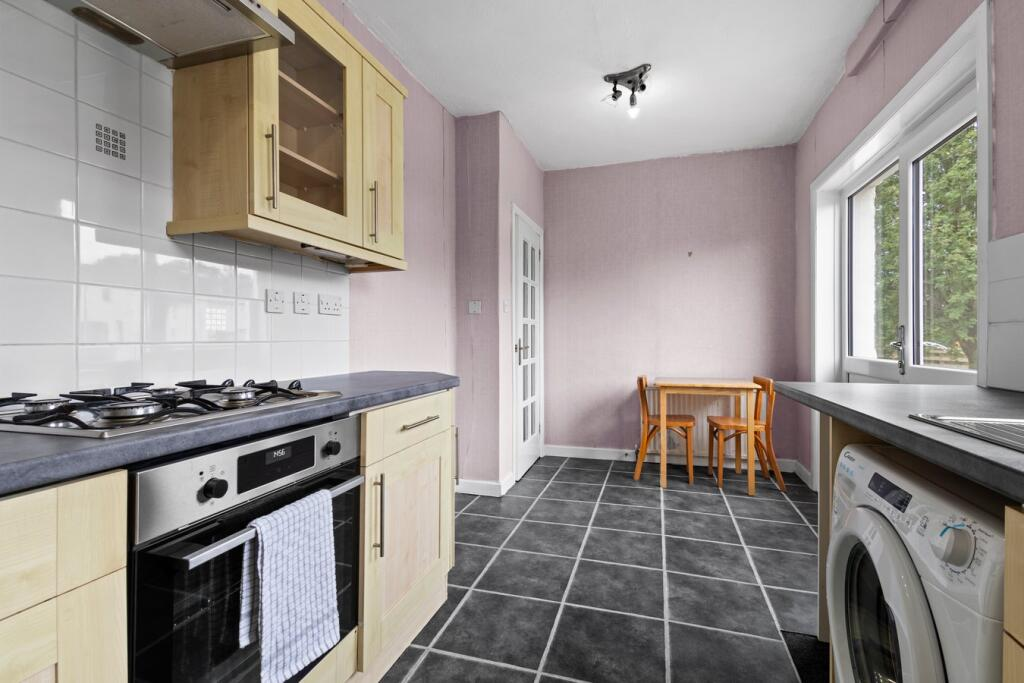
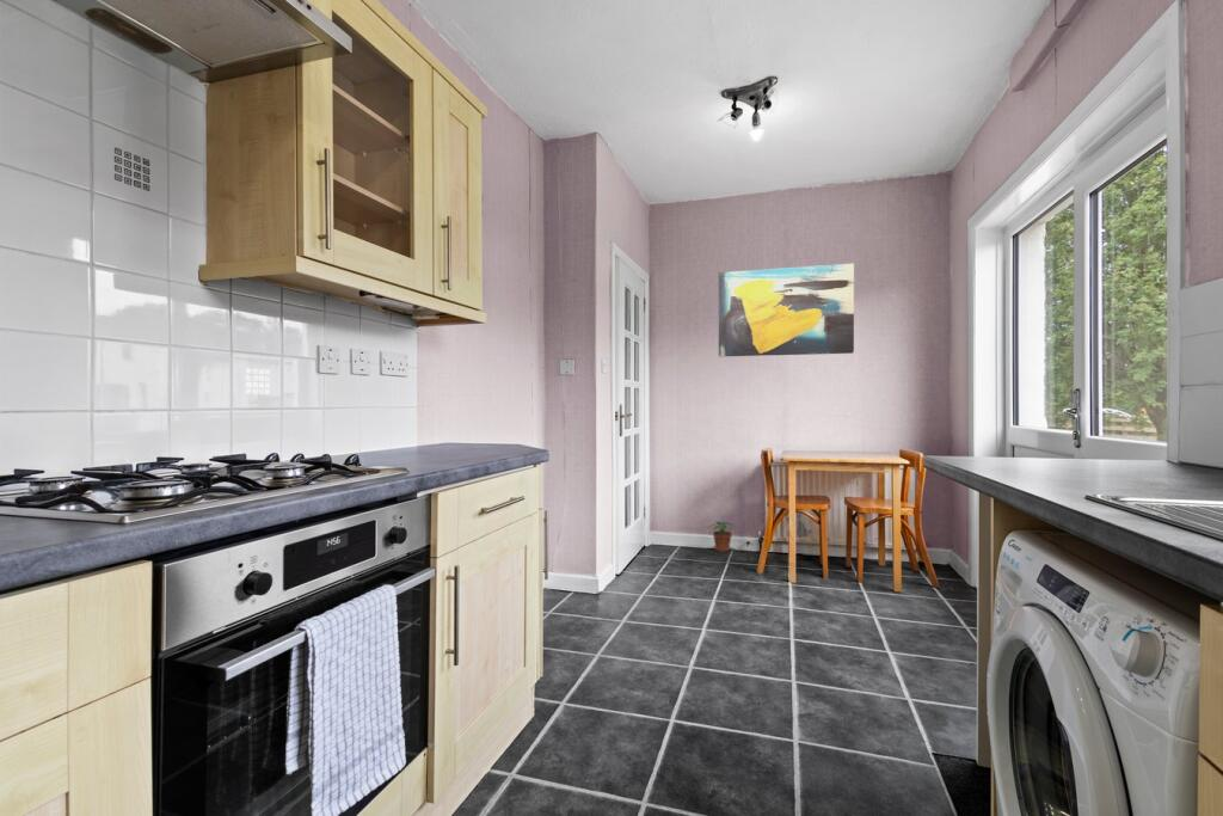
+ wall art (783, 311)
+ potted plant (723, 536)
